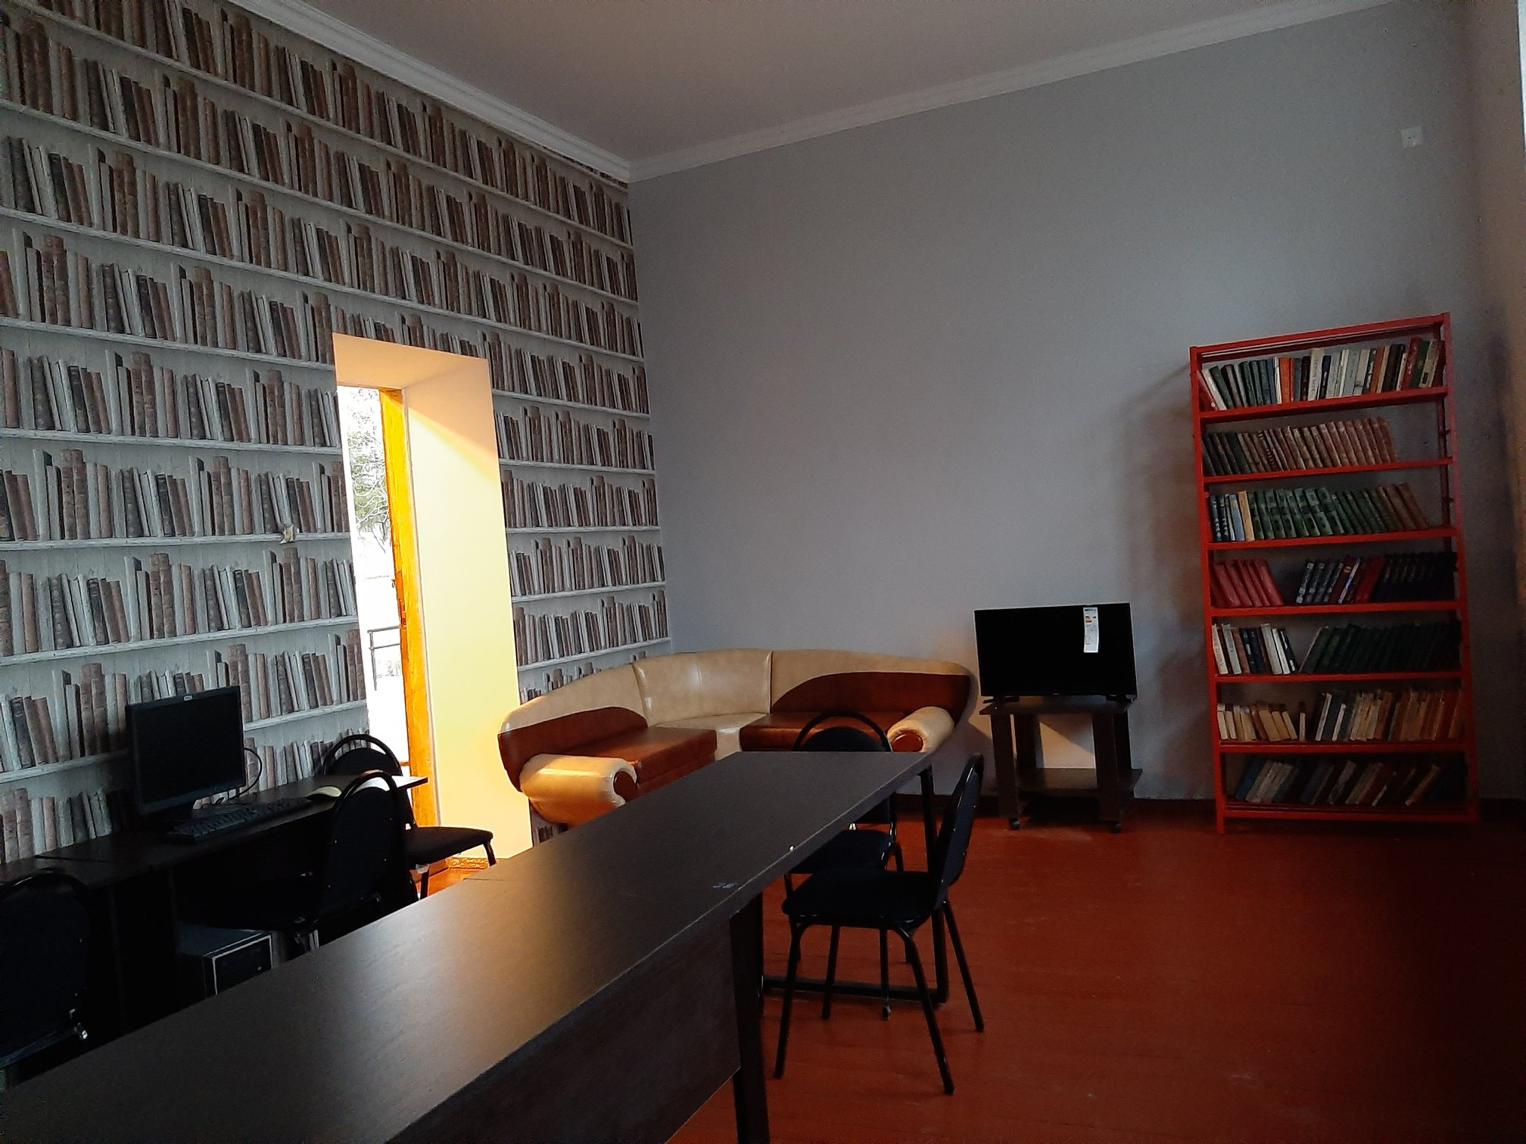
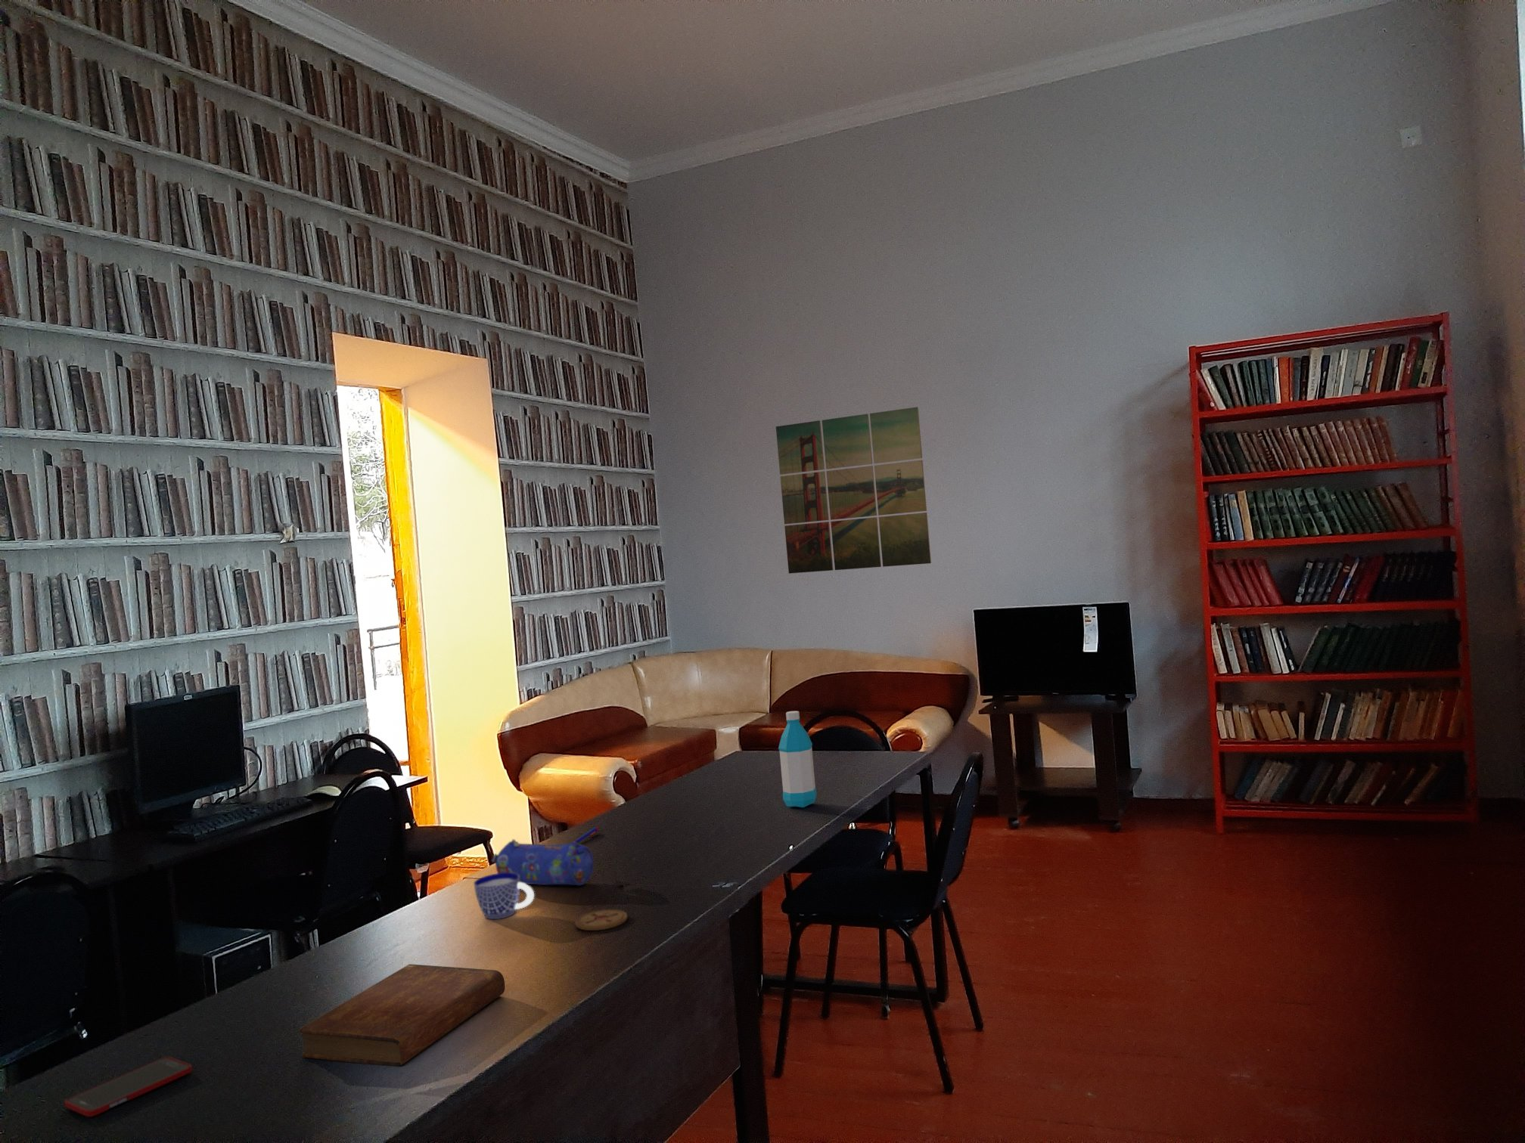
+ water bottle (796, 759)
+ bible (407, 1011)
+ wall art (851, 493)
+ coaster (602, 920)
+ cup (506, 896)
+ cell phone (130, 1085)
+ pencil case (543, 862)
+ pen (584, 836)
